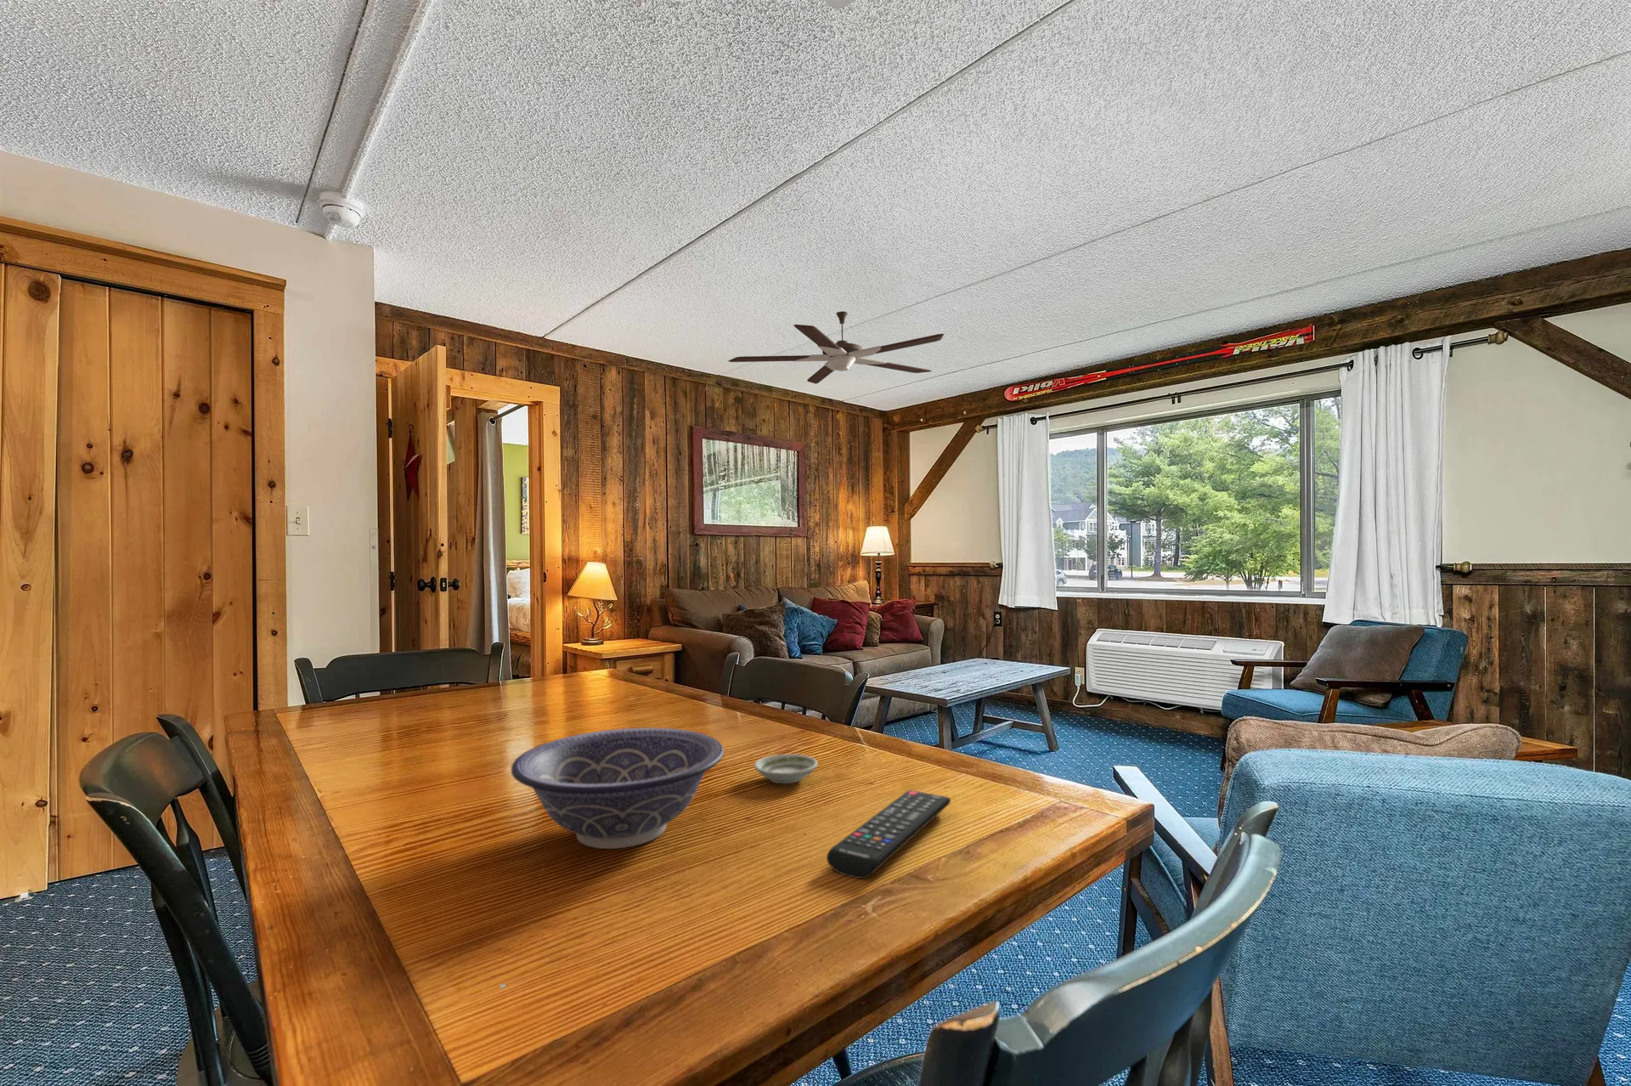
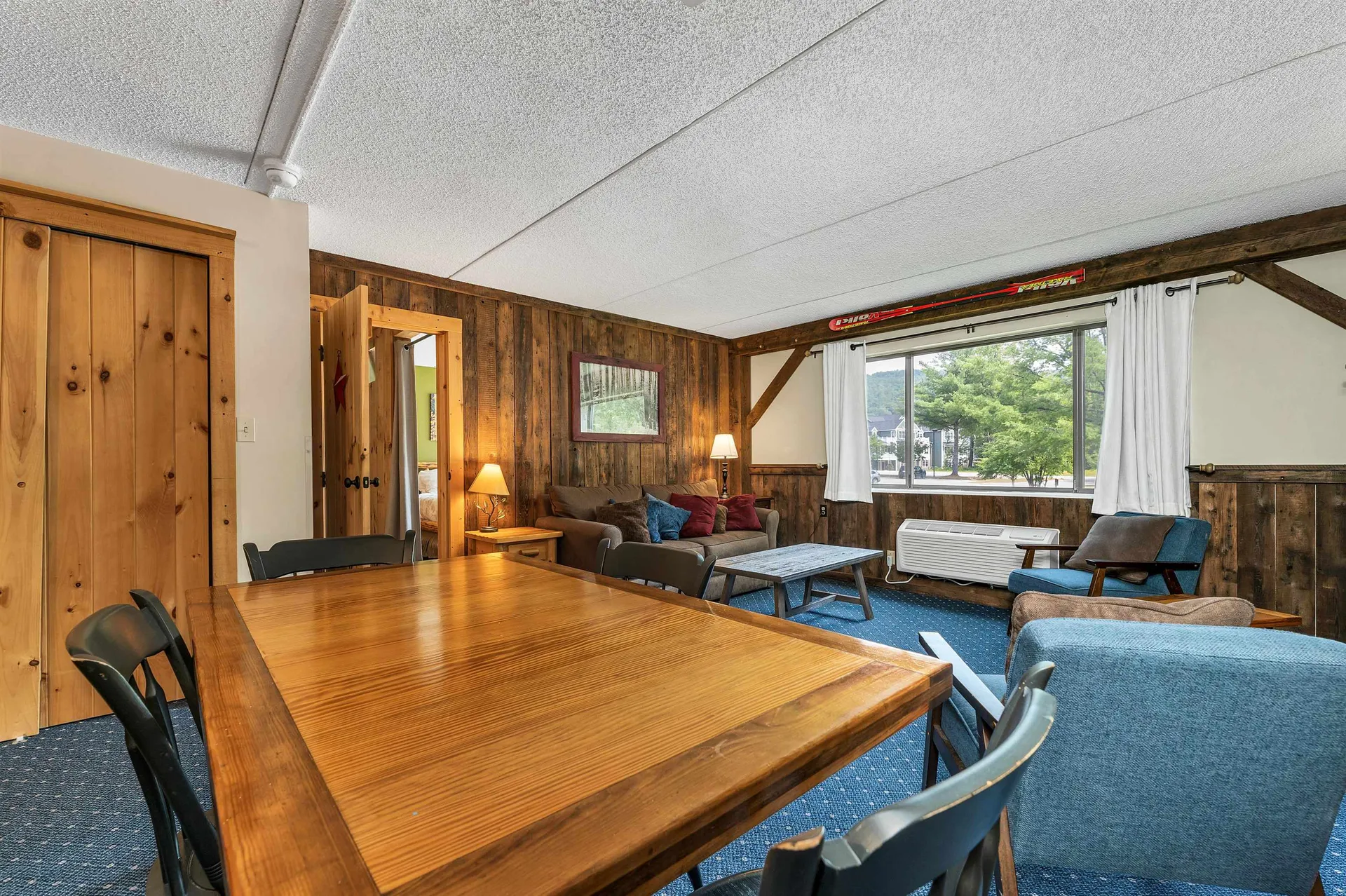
- decorative bowl (622, 791)
- saucer (785, 770)
- remote control (894, 829)
- ceiling fan (832, 342)
